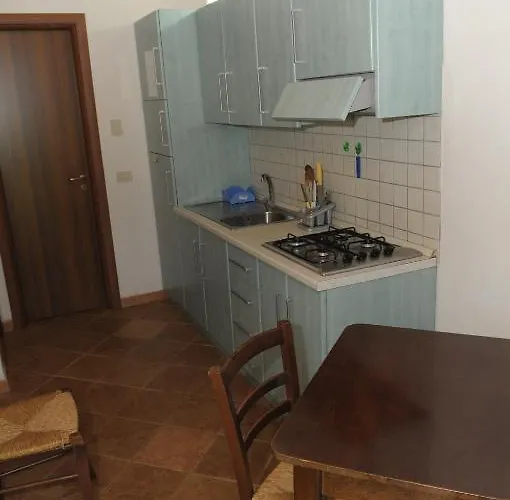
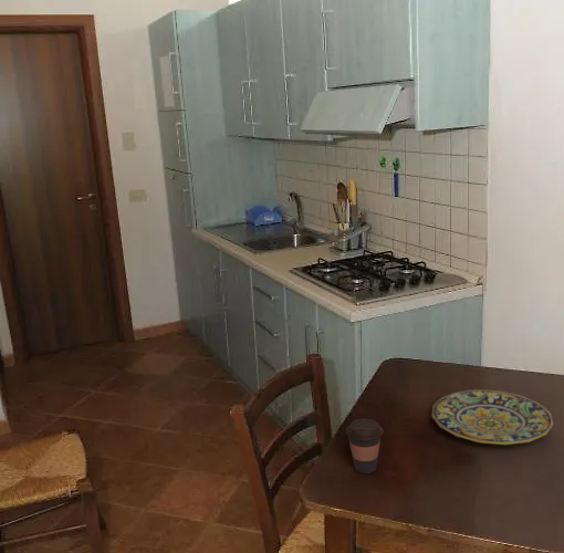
+ plate (490, 419)
+ coffee cup (364, 447)
